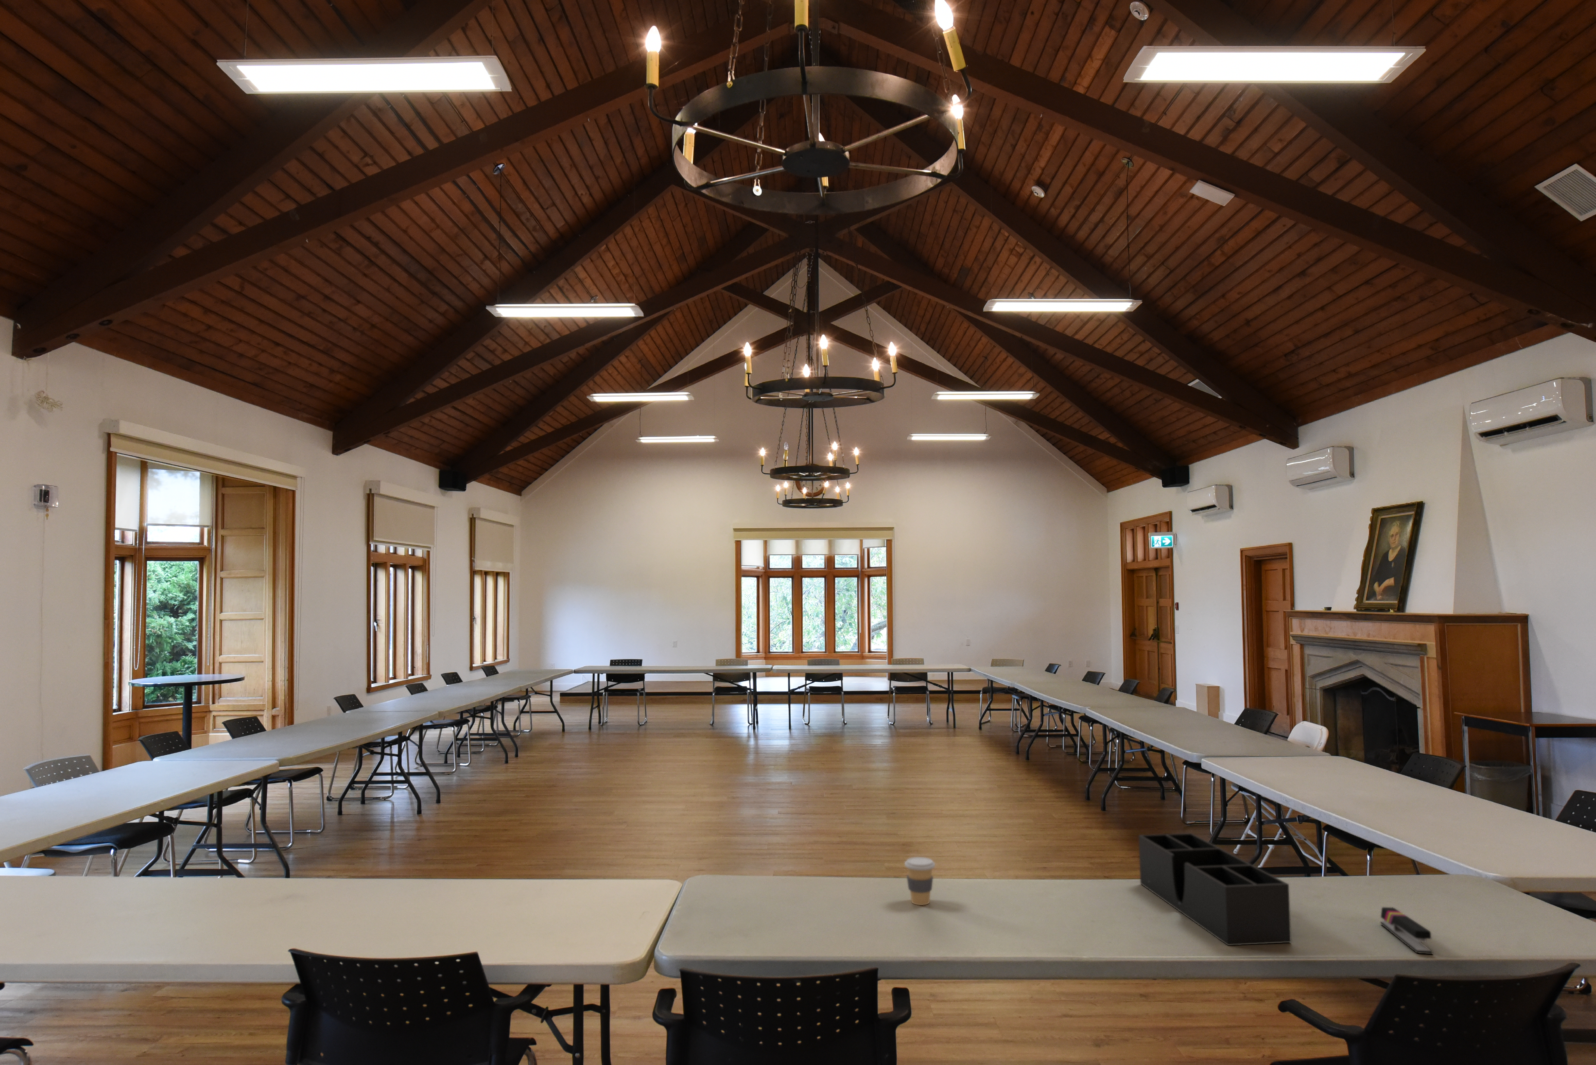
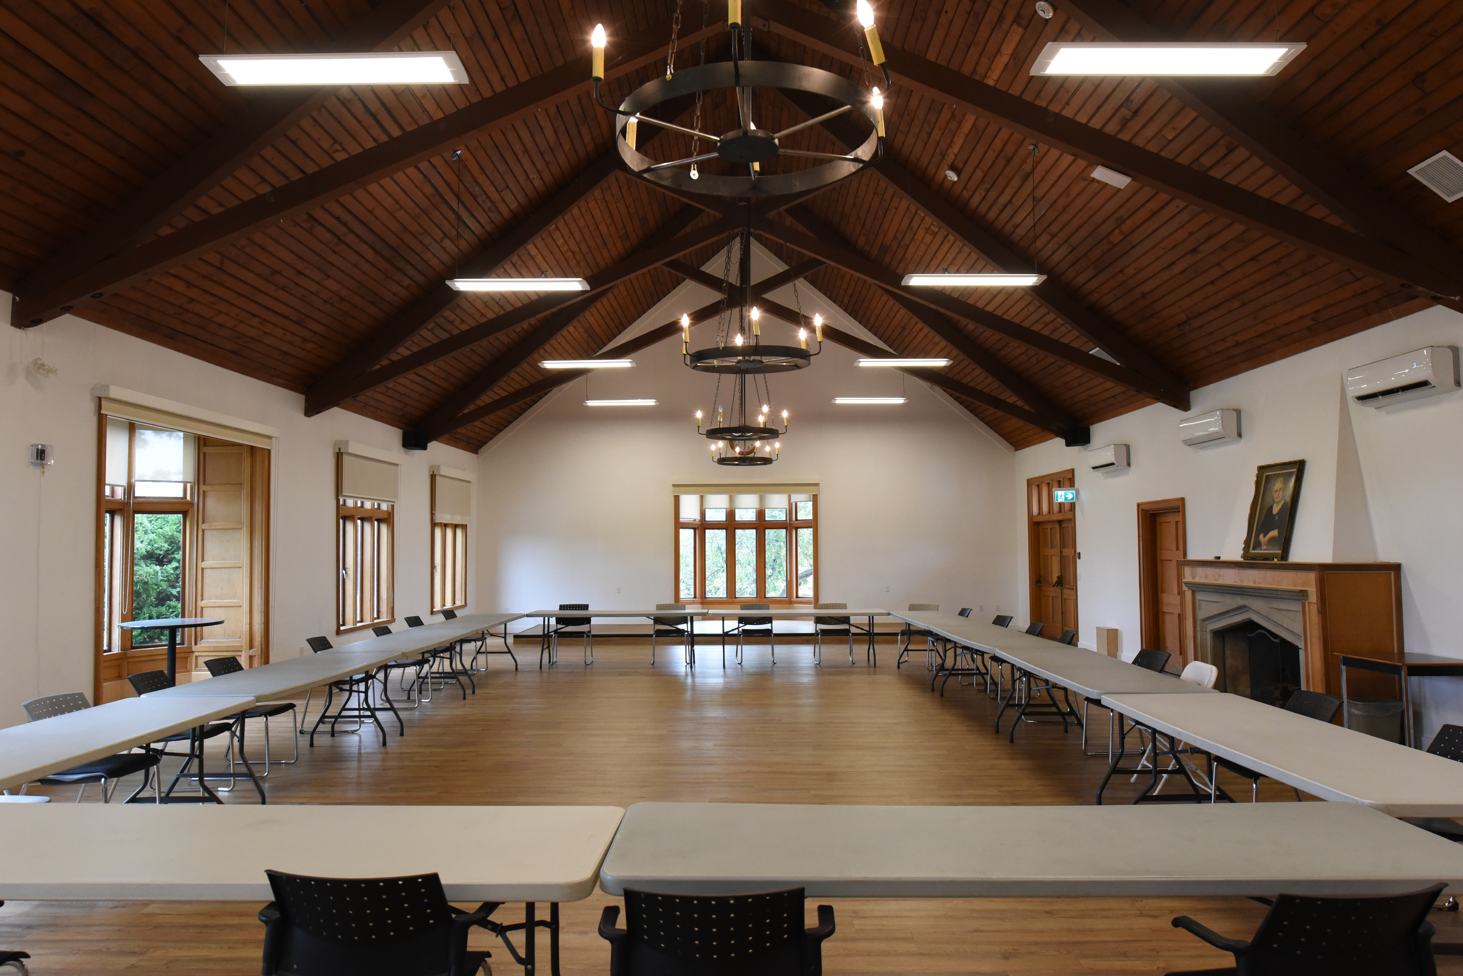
- desk organizer (1207, 883)
- coffee cup (920, 881)
- stapler (1405, 927)
